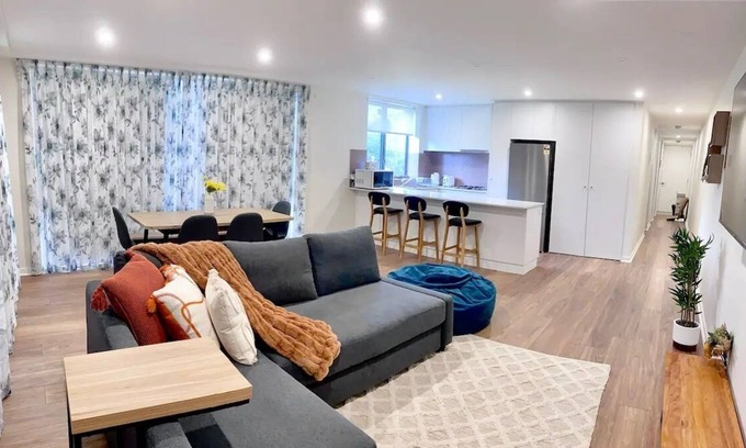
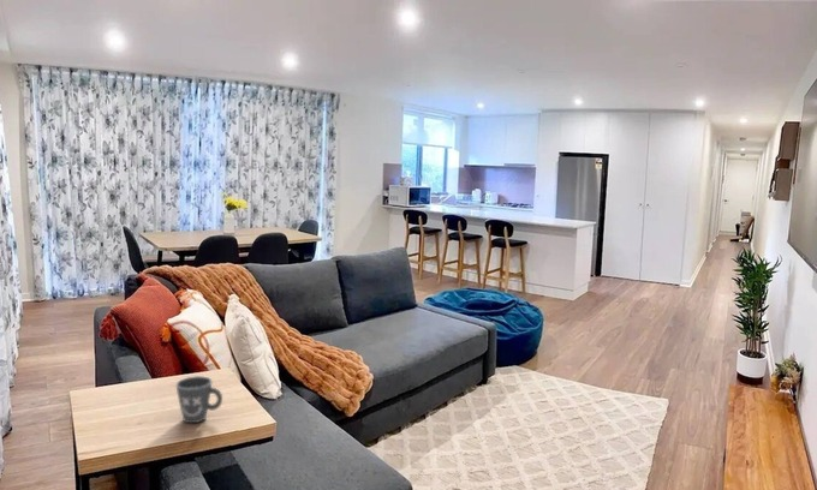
+ mug (199, 400)
